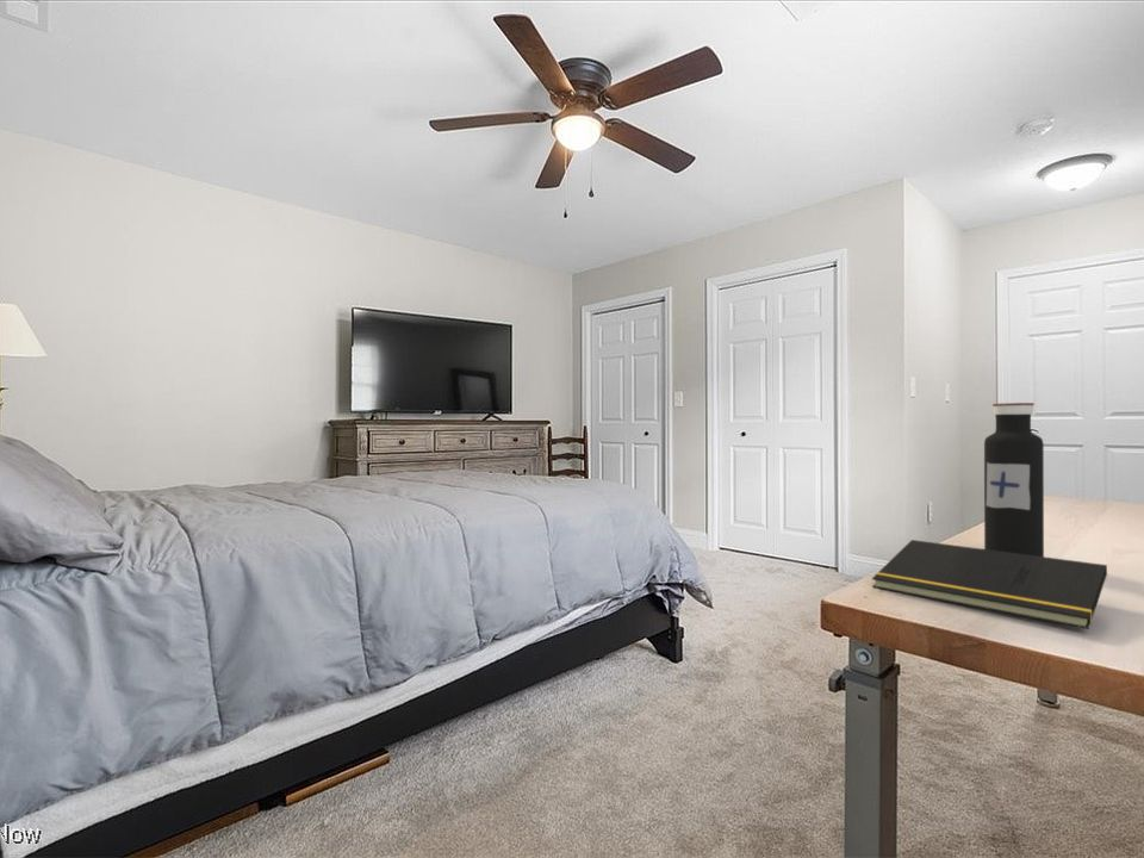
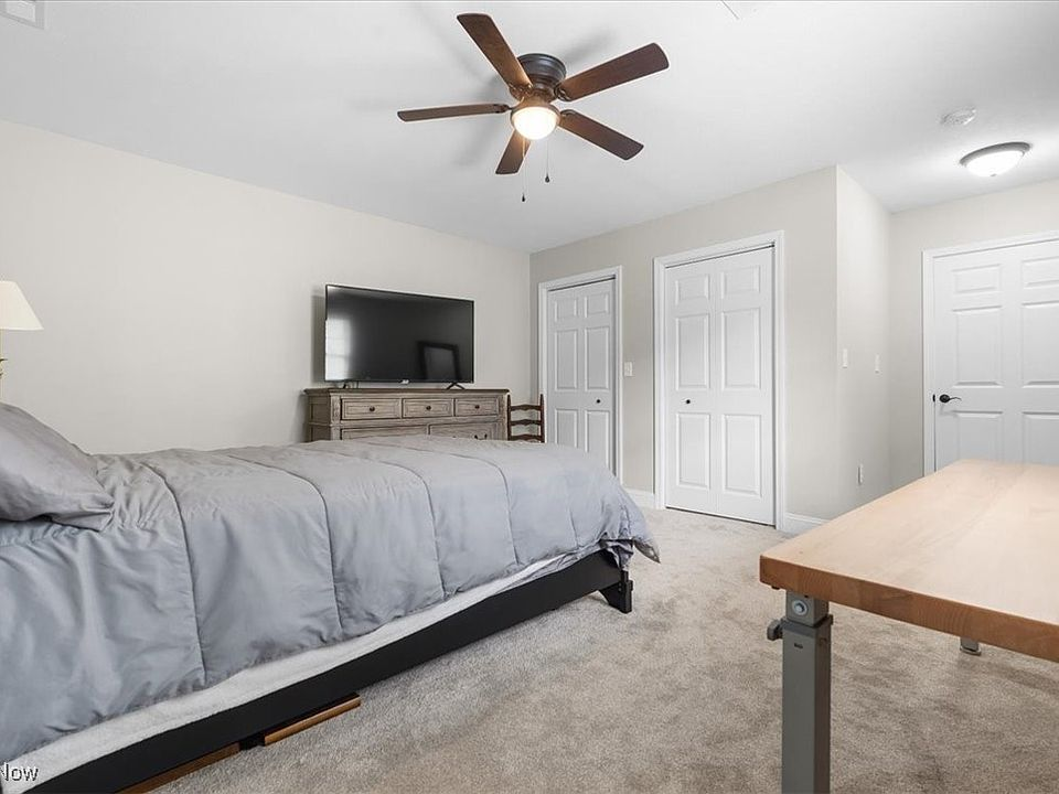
- notepad (984, 576)
- water bottle (1013, 481)
